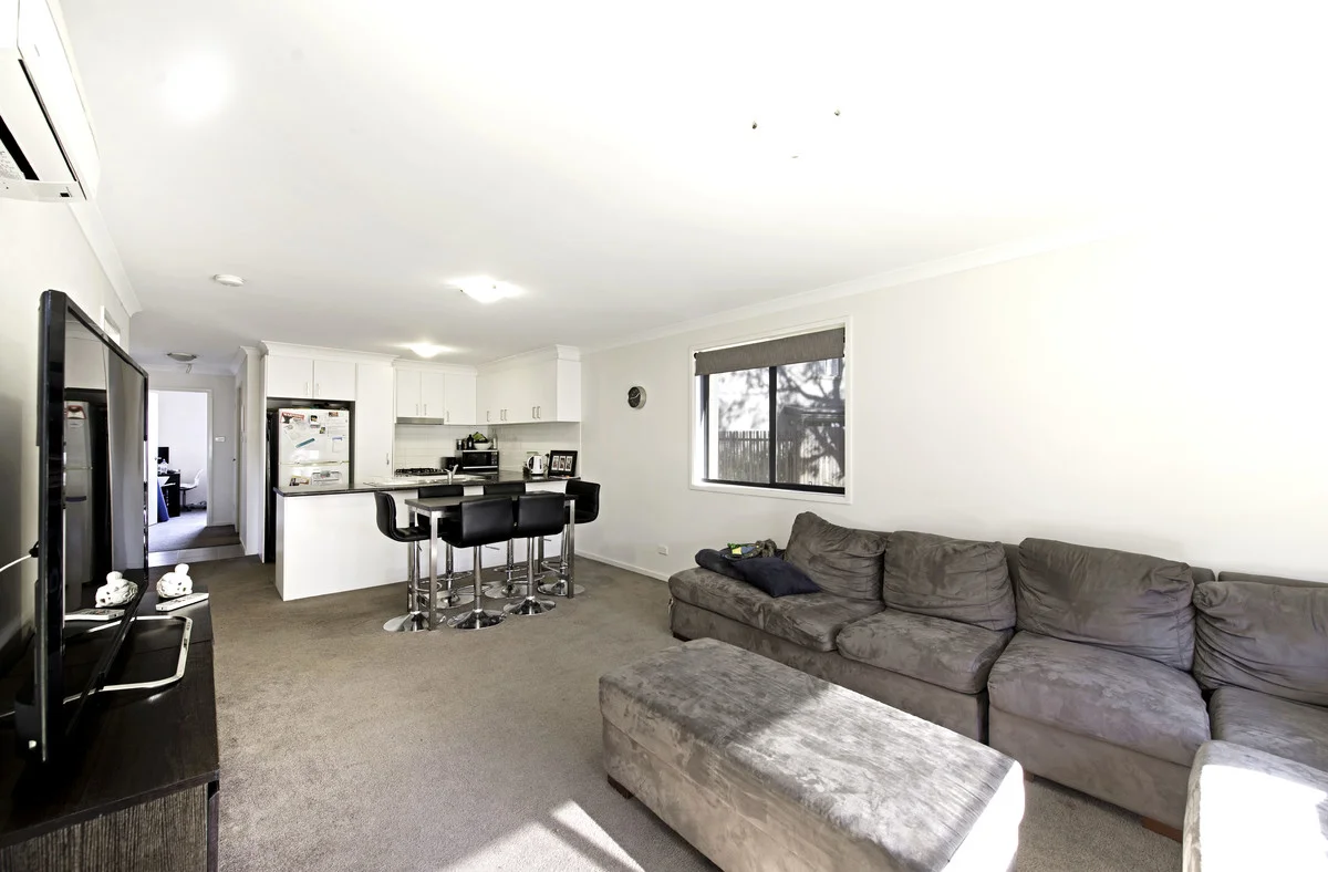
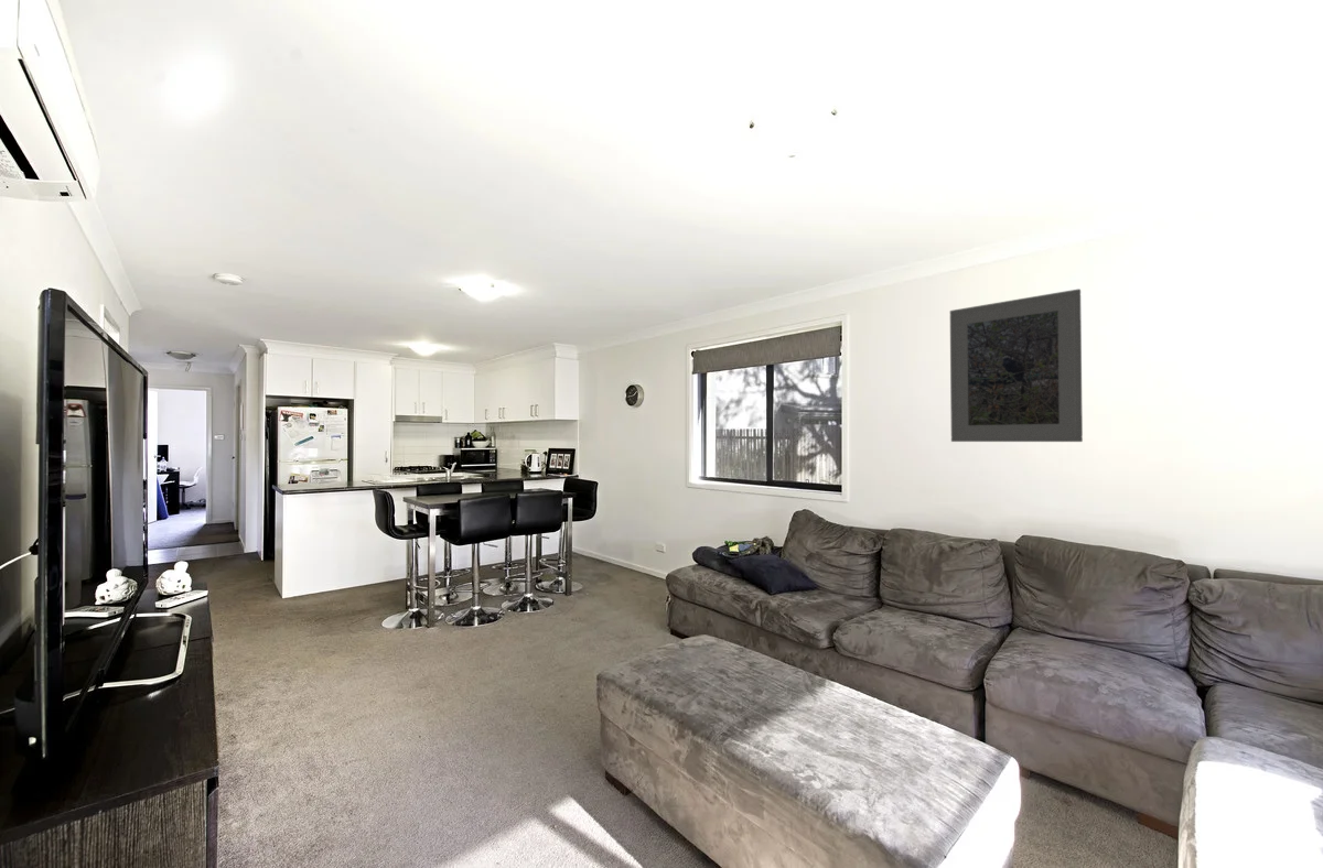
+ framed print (1011, 371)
